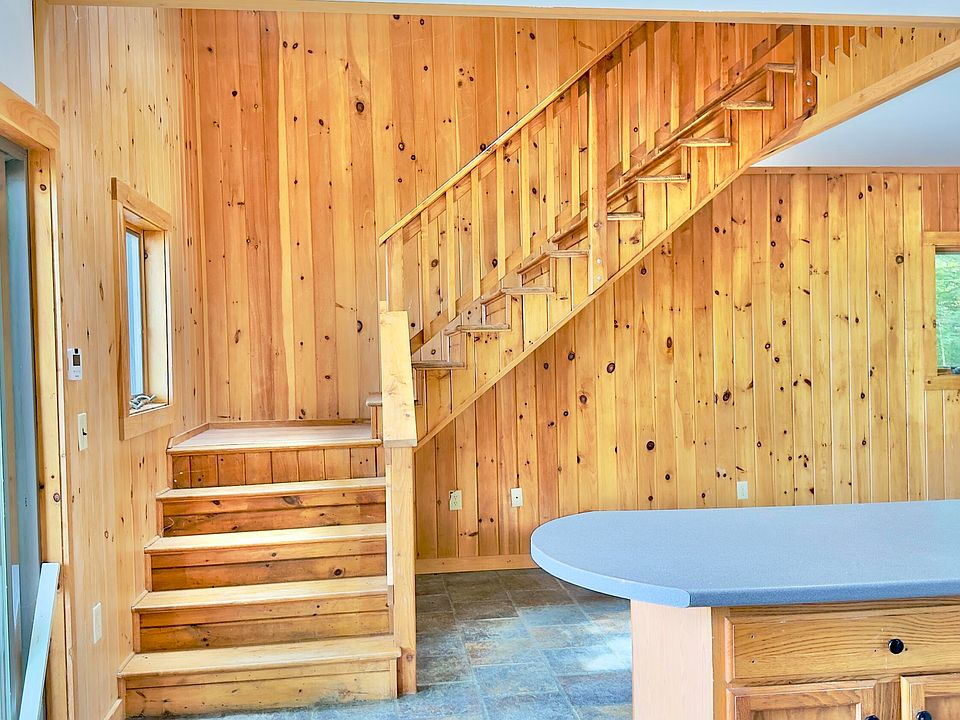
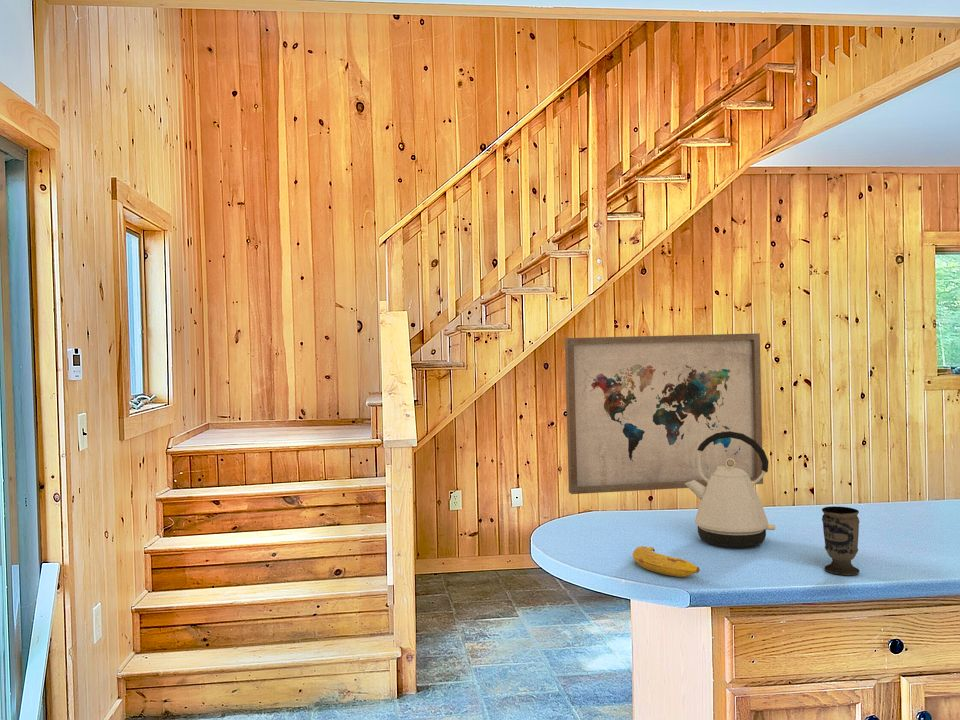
+ kettle (728, 486)
+ wall art (665, 412)
+ fruit (660, 557)
+ cup (840, 540)
